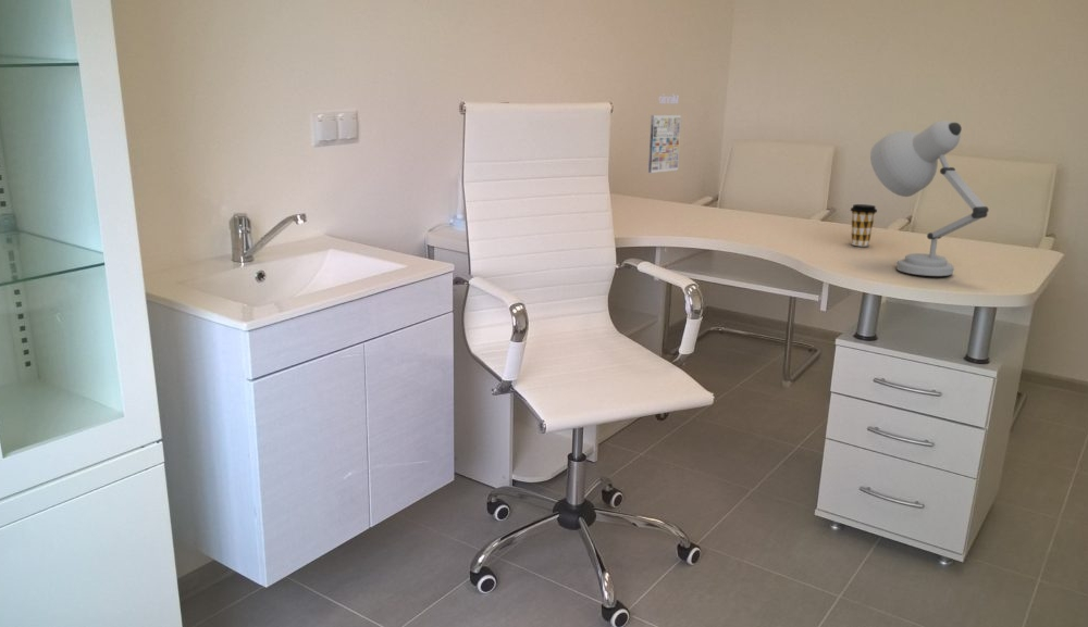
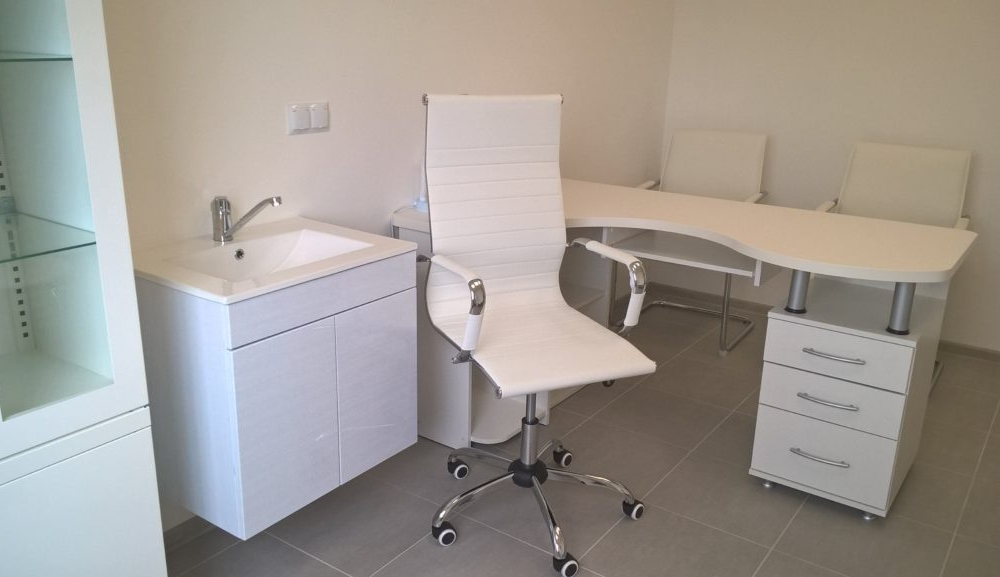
- desk lamp (919, 190)
- calendar (665, 133)
- coffee cup (862, 225)
